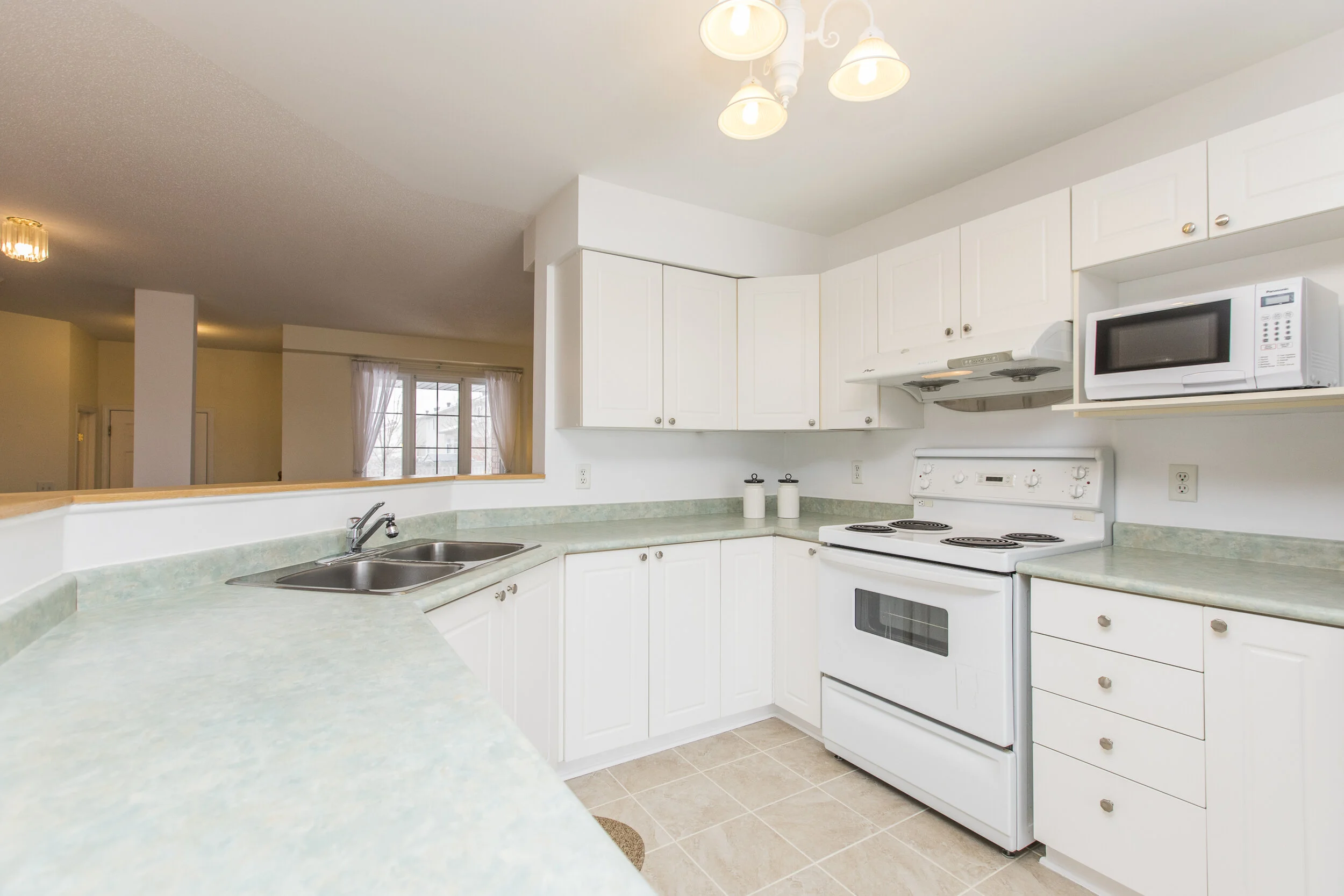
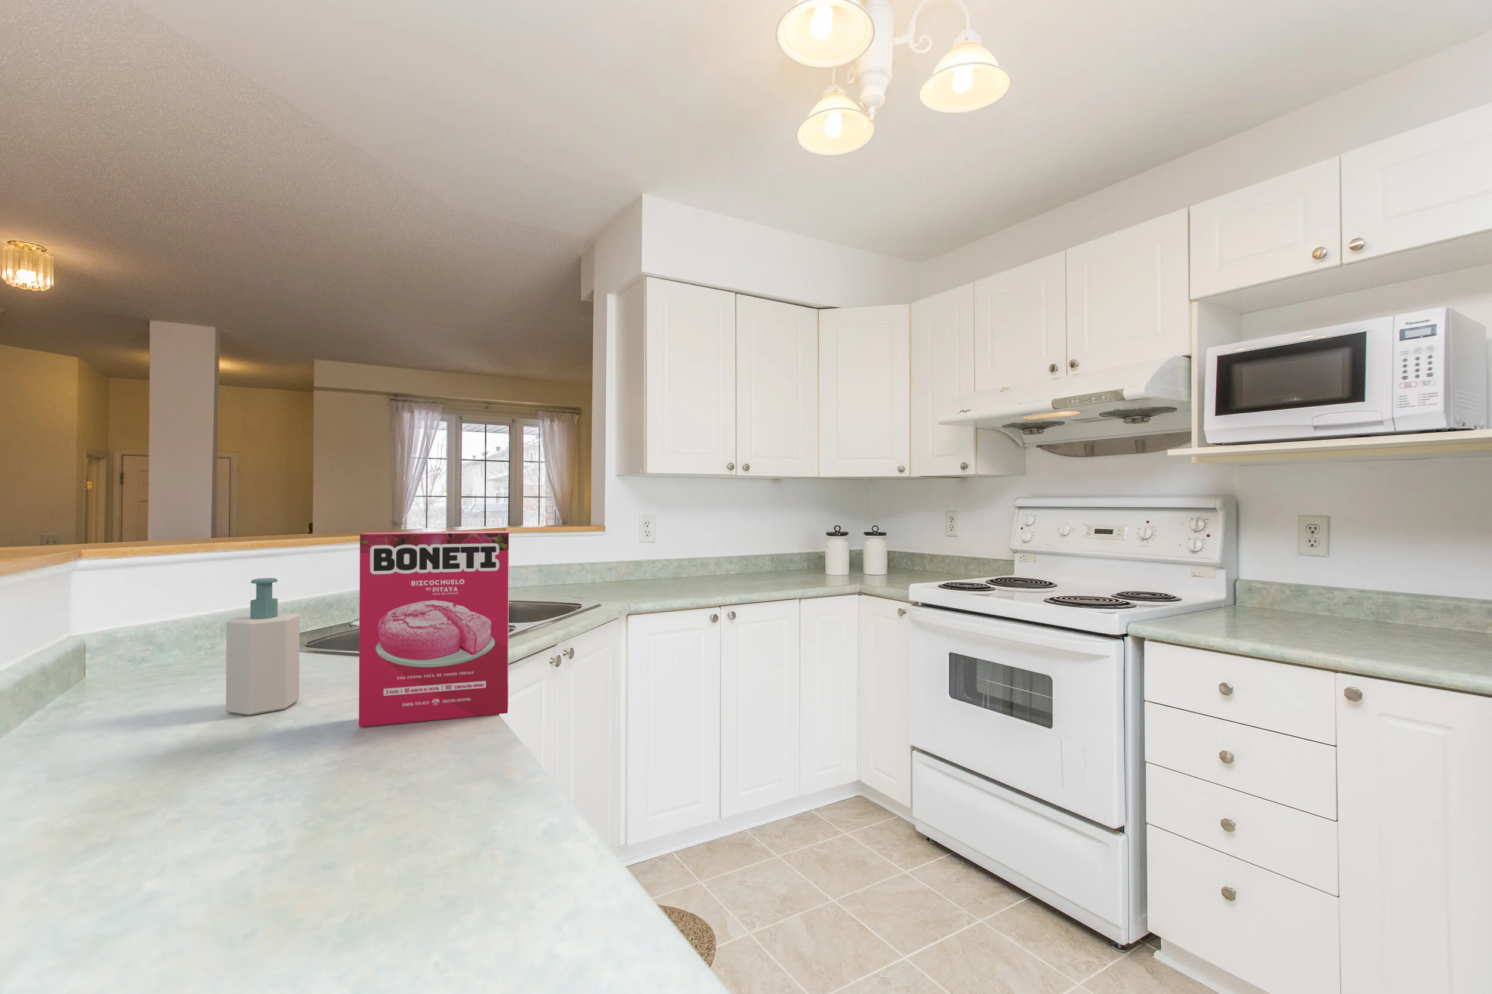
+ cereal box (438, 623)
+ soap bottle (264, 642)
